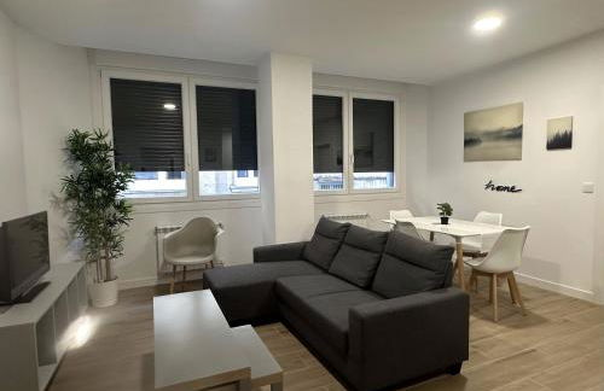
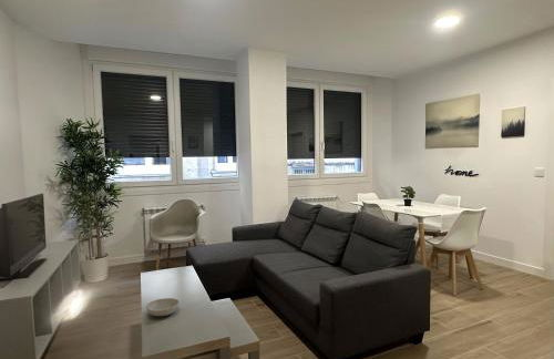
+ bowl (163, 308)
